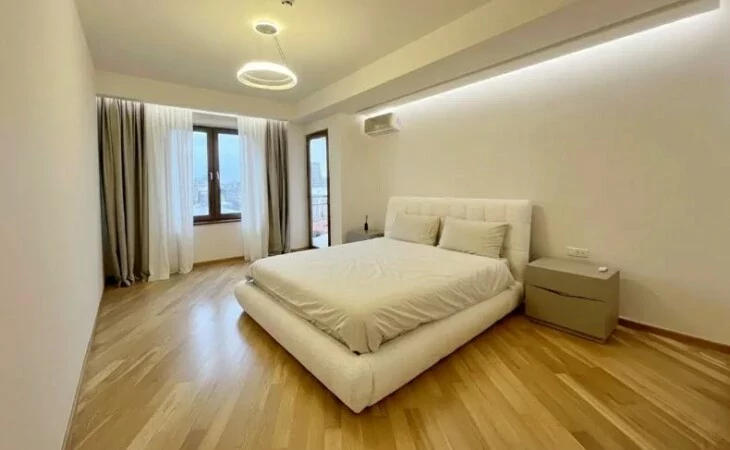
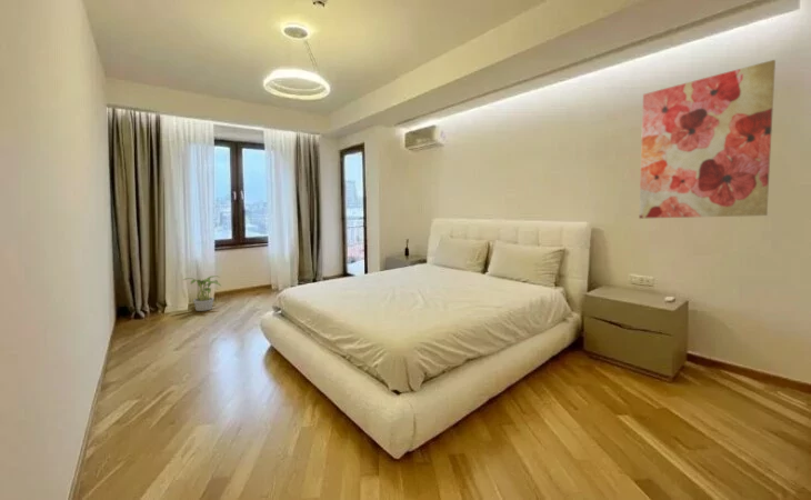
+ wall art (699, 149)
+ potted plant (203, 292)
